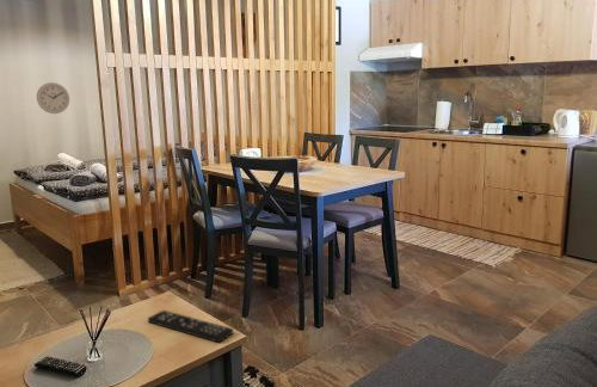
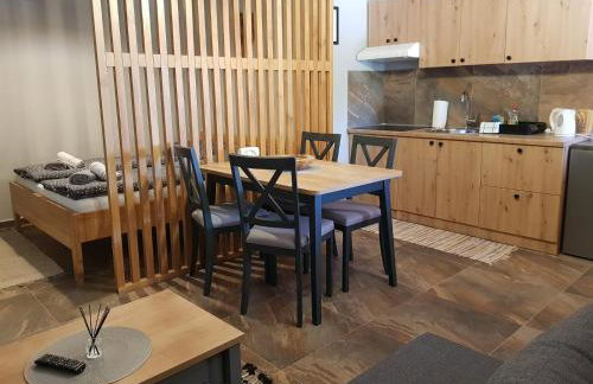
- remote control (189, 324)
- wall clock (53, 98)
